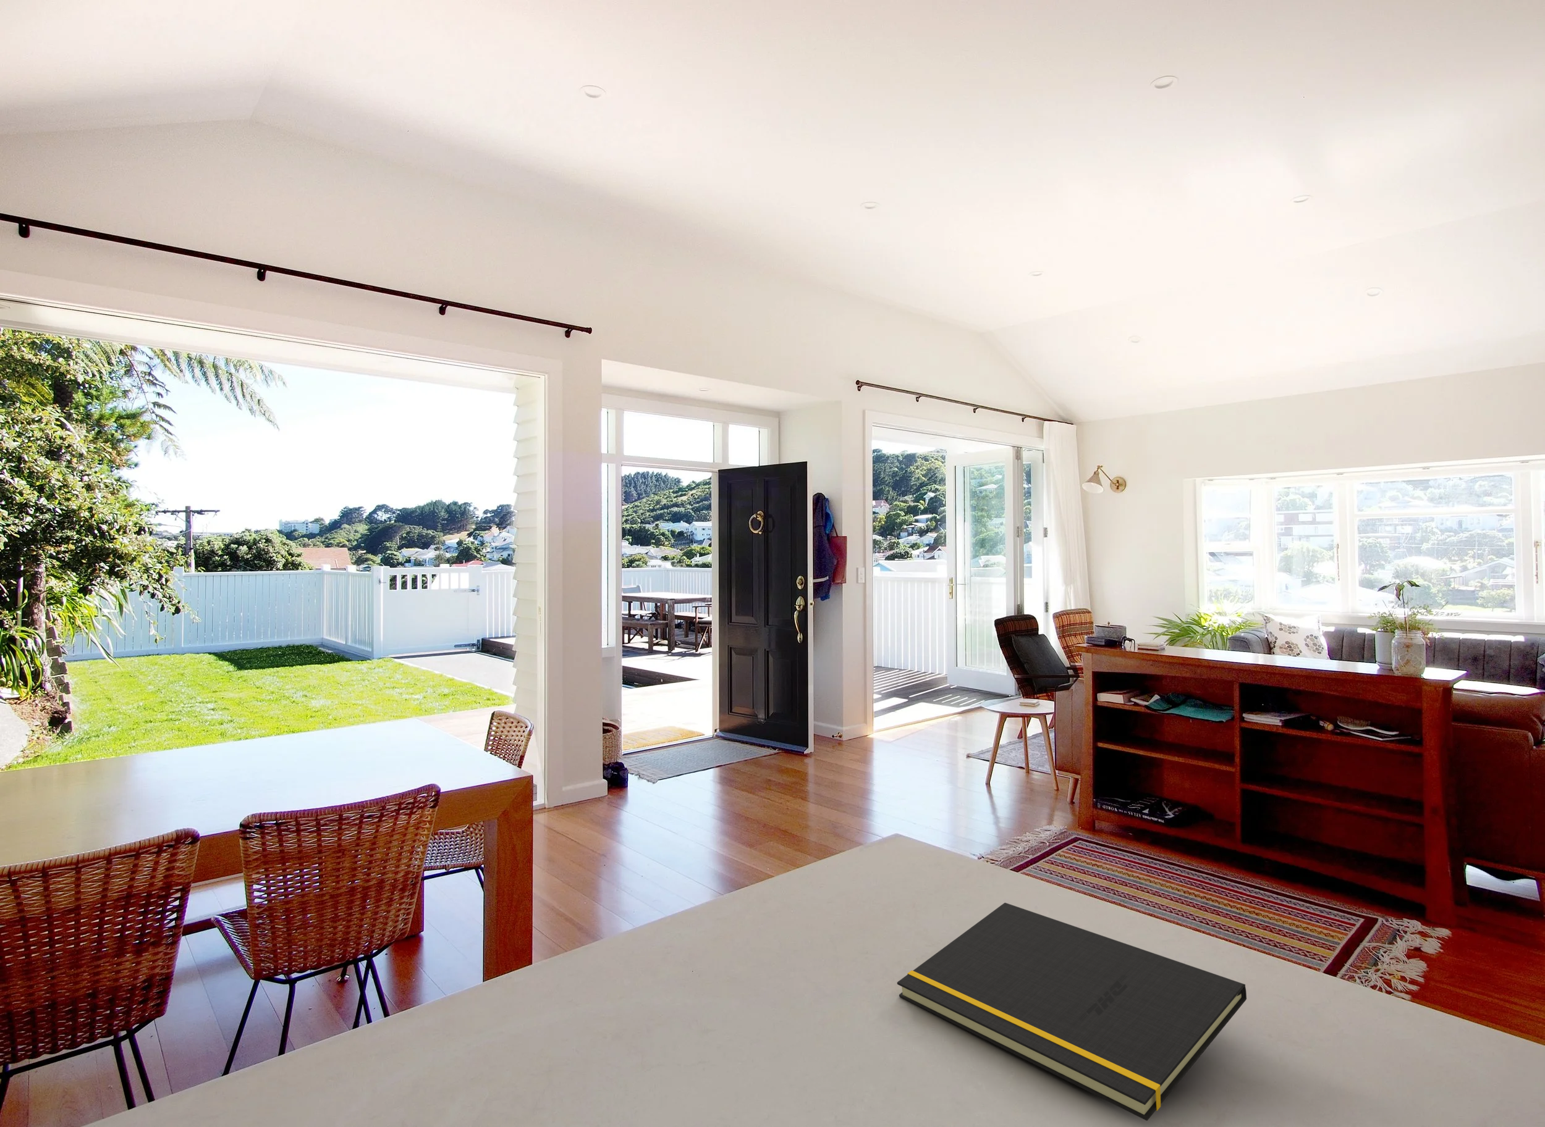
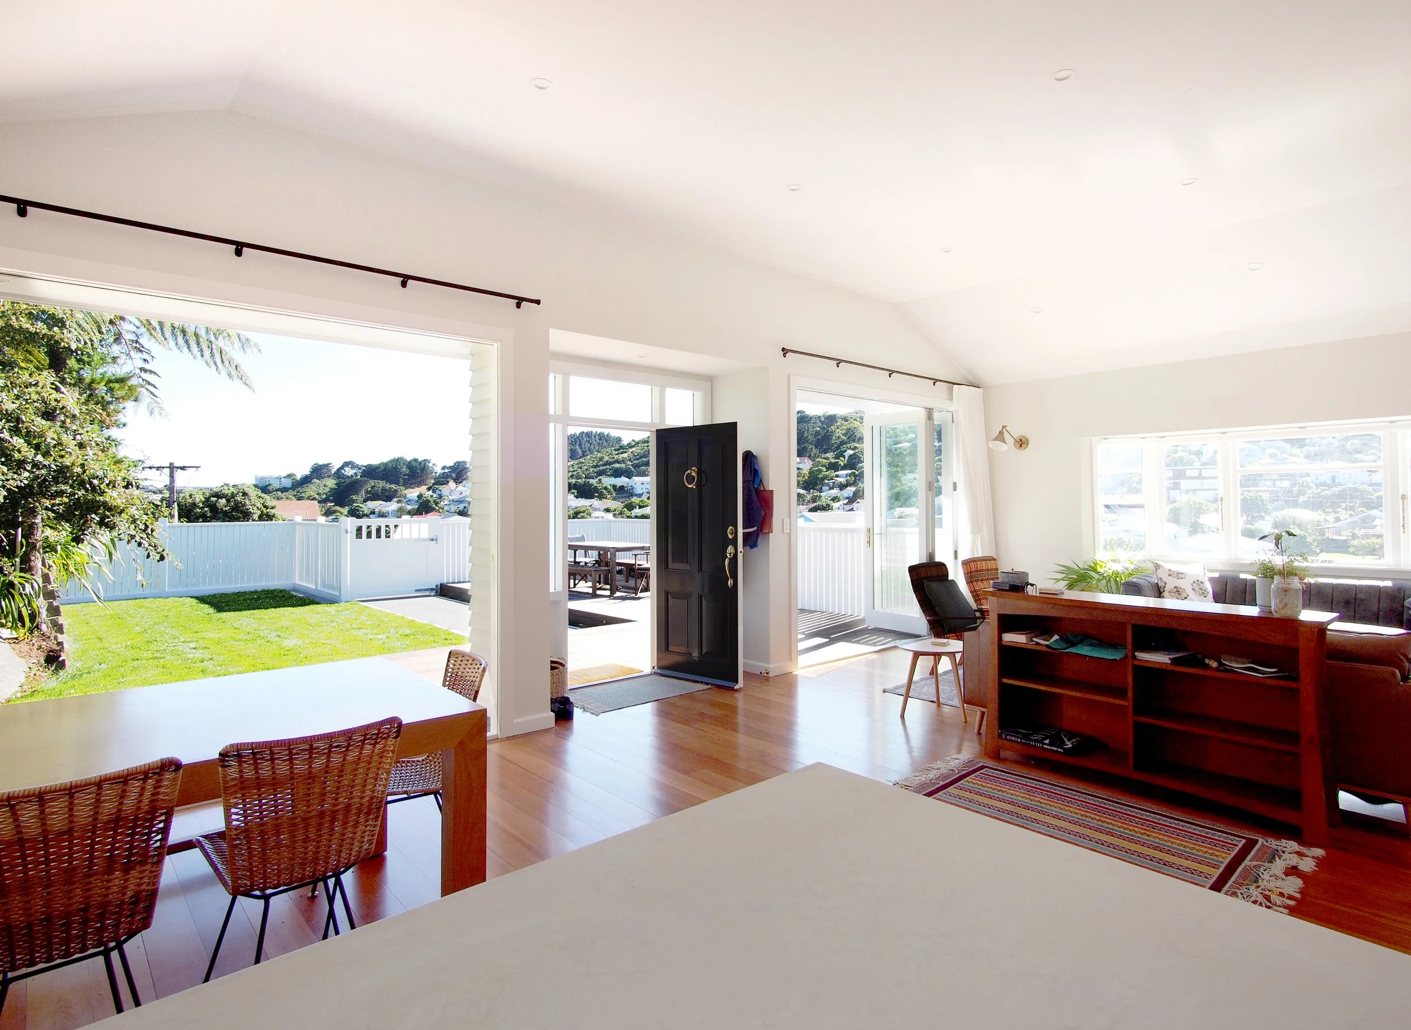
- notepad (1063, 990)
